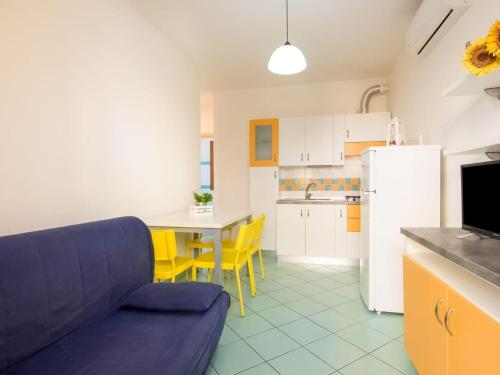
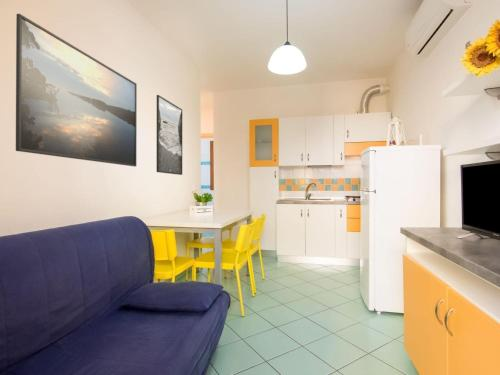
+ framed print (91, 108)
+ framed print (170, 138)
